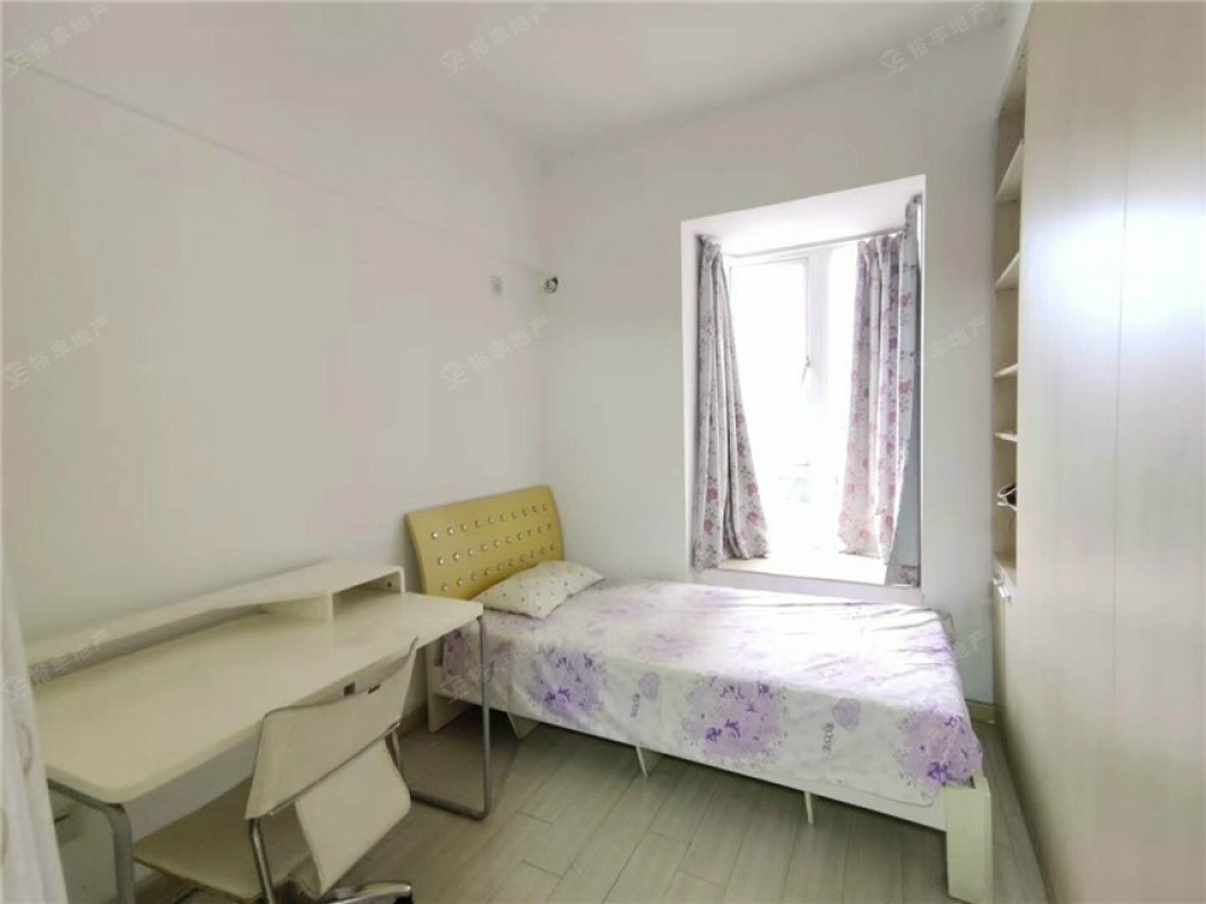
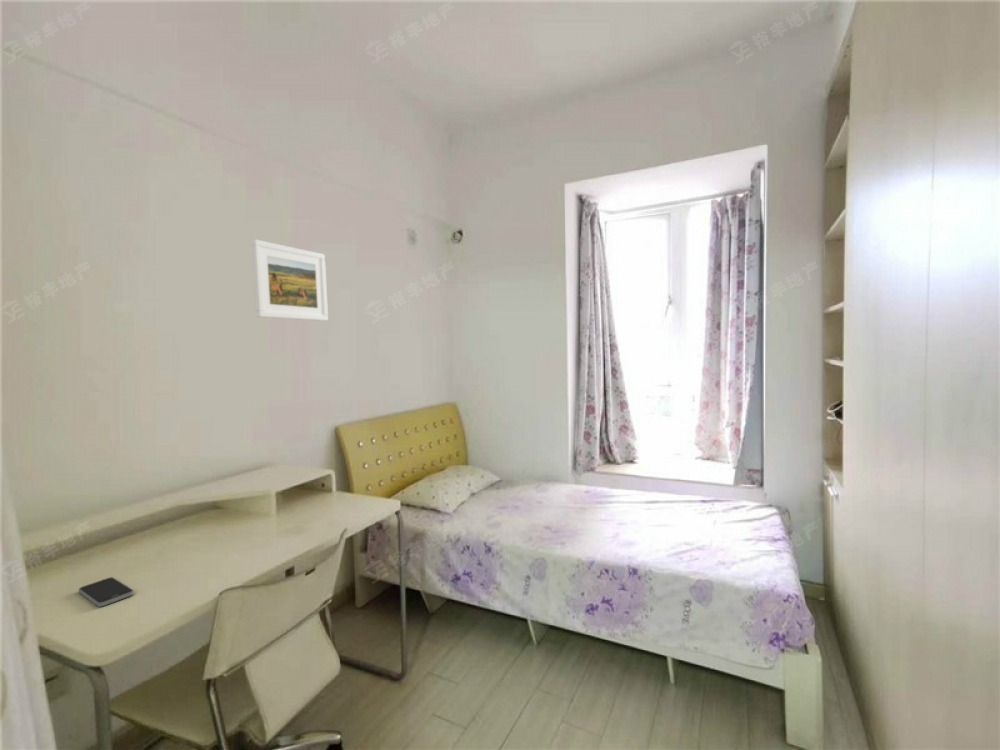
+ smartphone (106, 591)
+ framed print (293, 283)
